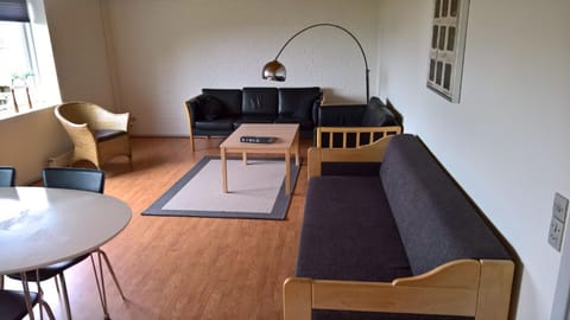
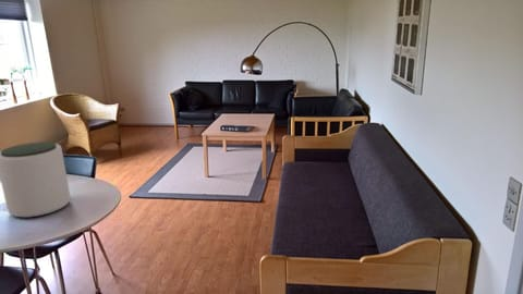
+ plant pot (35, 177)
